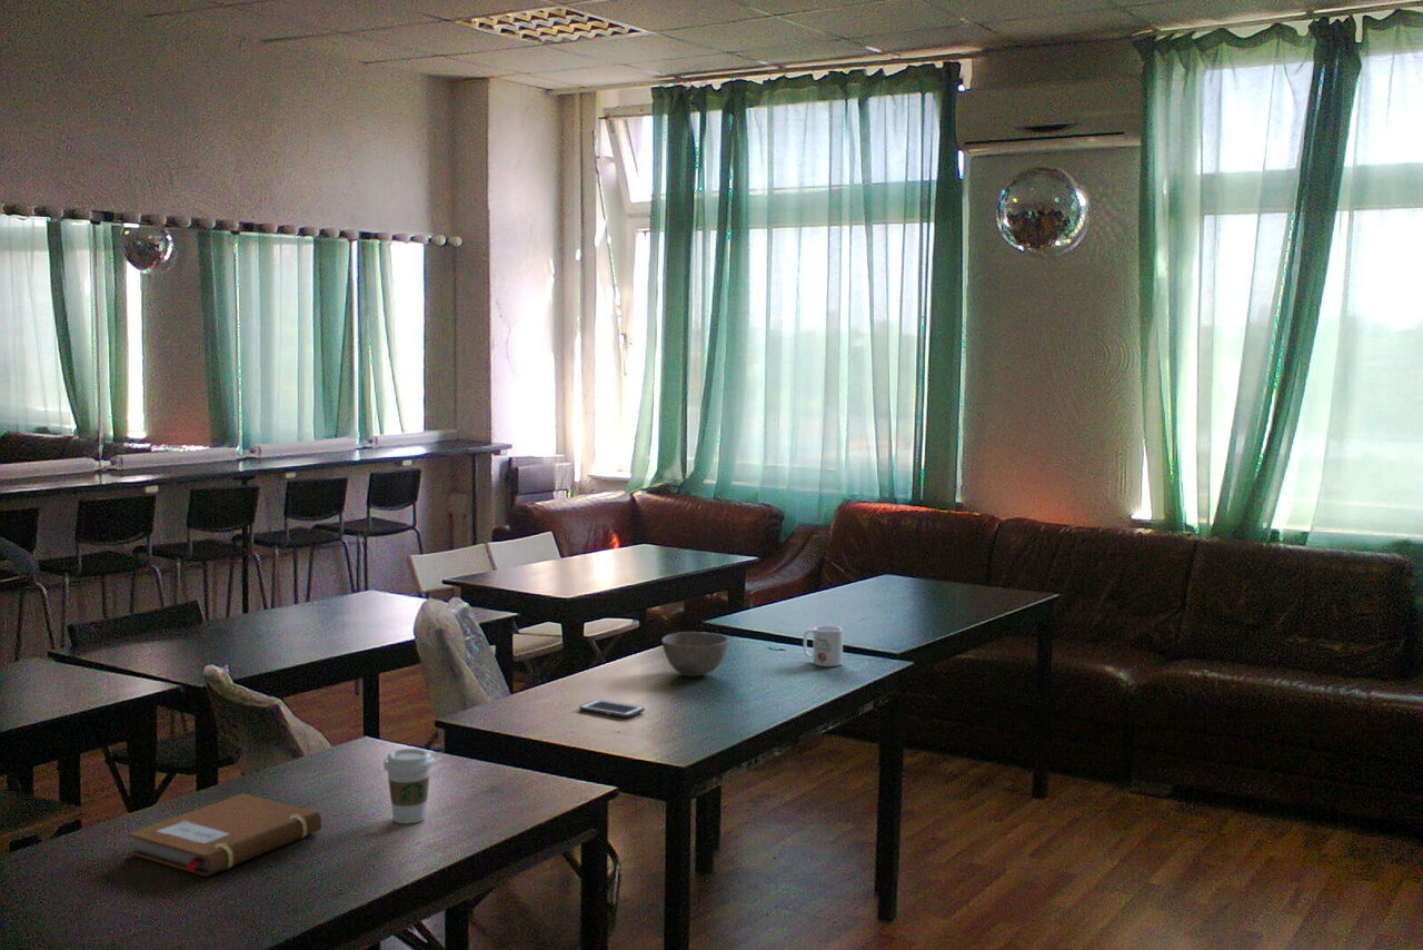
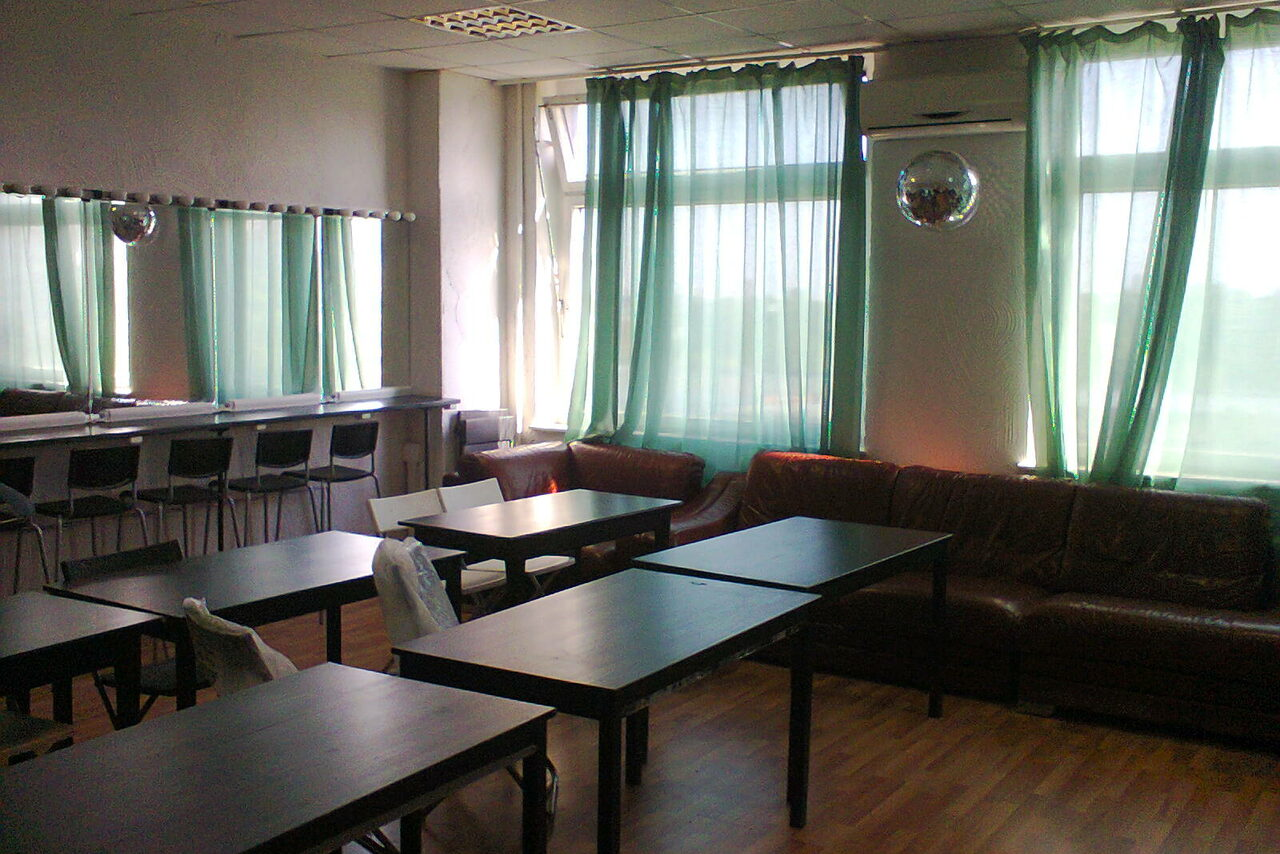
- mug (822, 644)
- cell phone (611, 709)
- notebook (225, 833)
- bowl (695, 655)
- coffee cup (408, 785)
